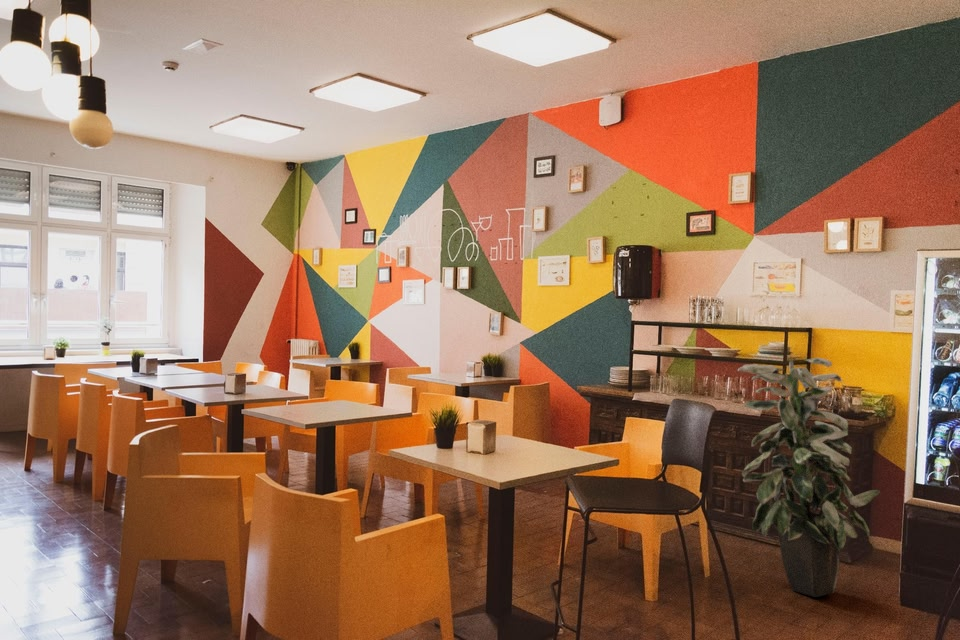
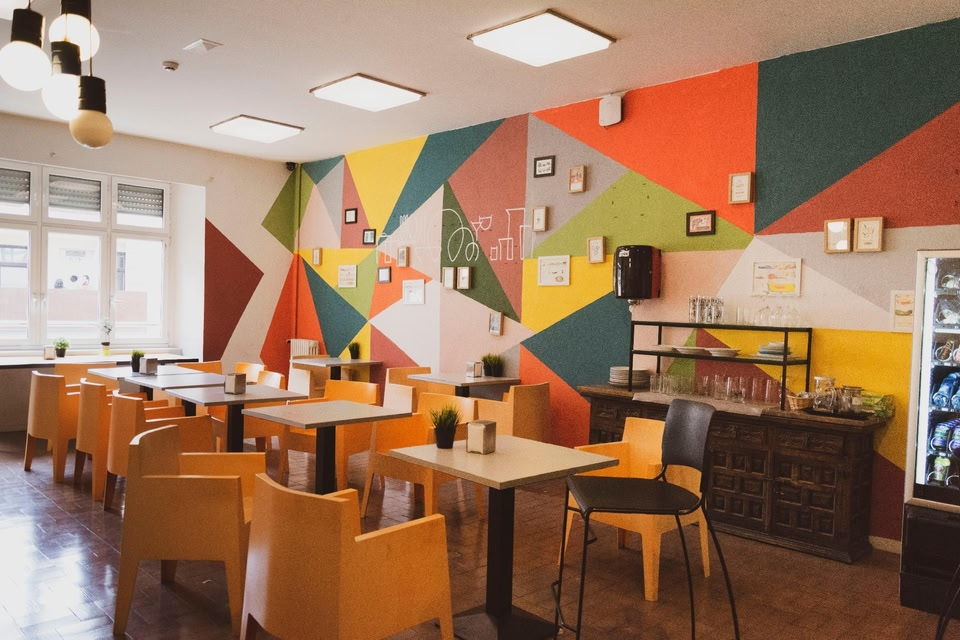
- indoor plant (802, 474)
